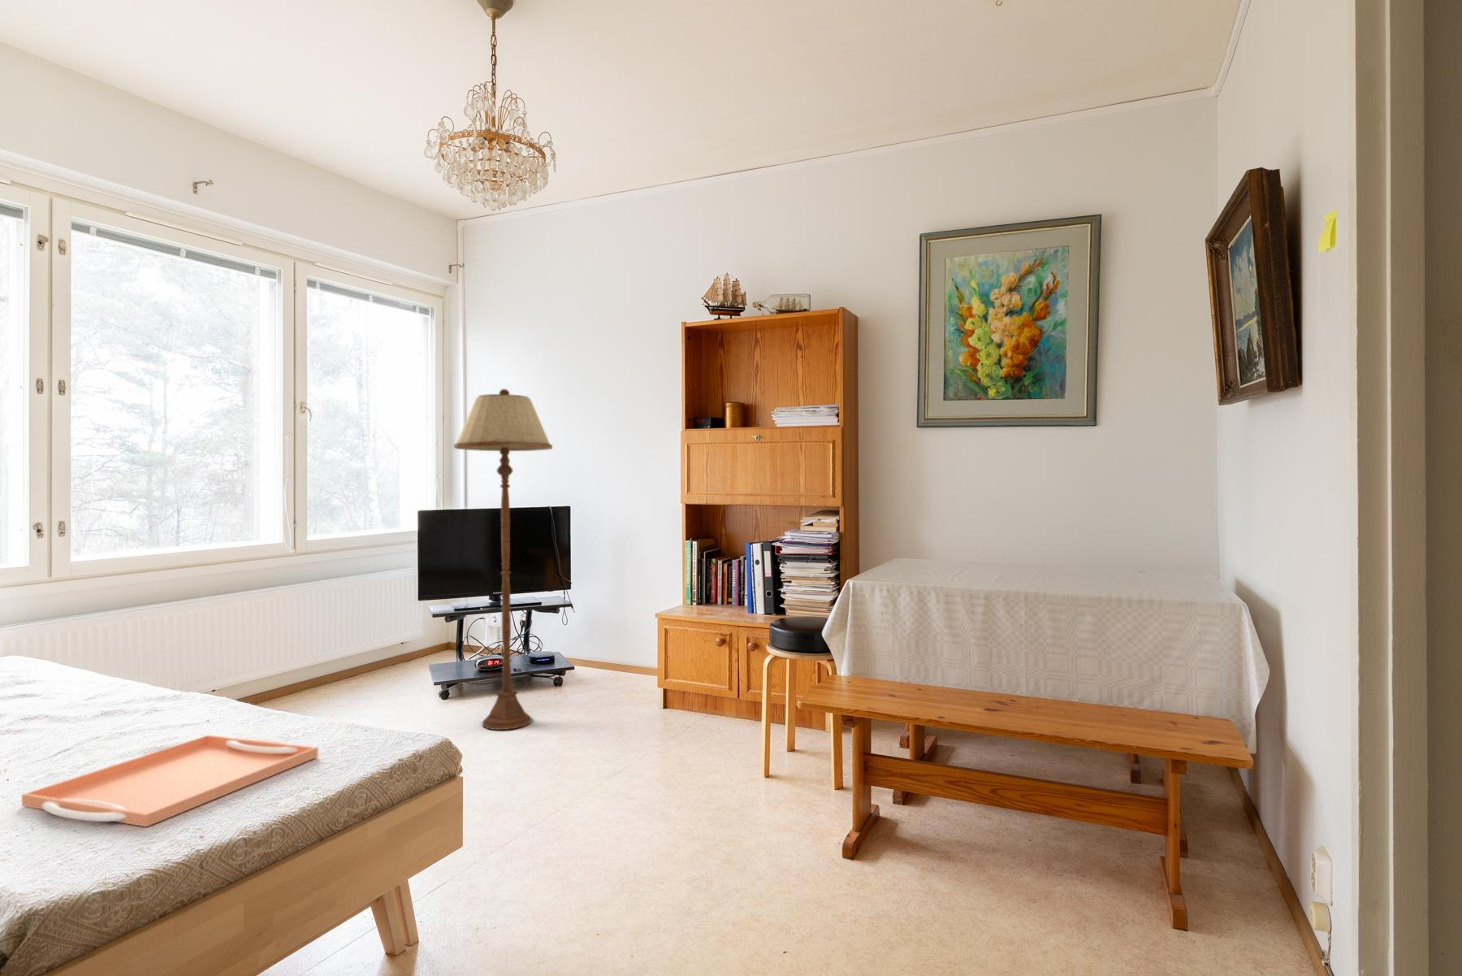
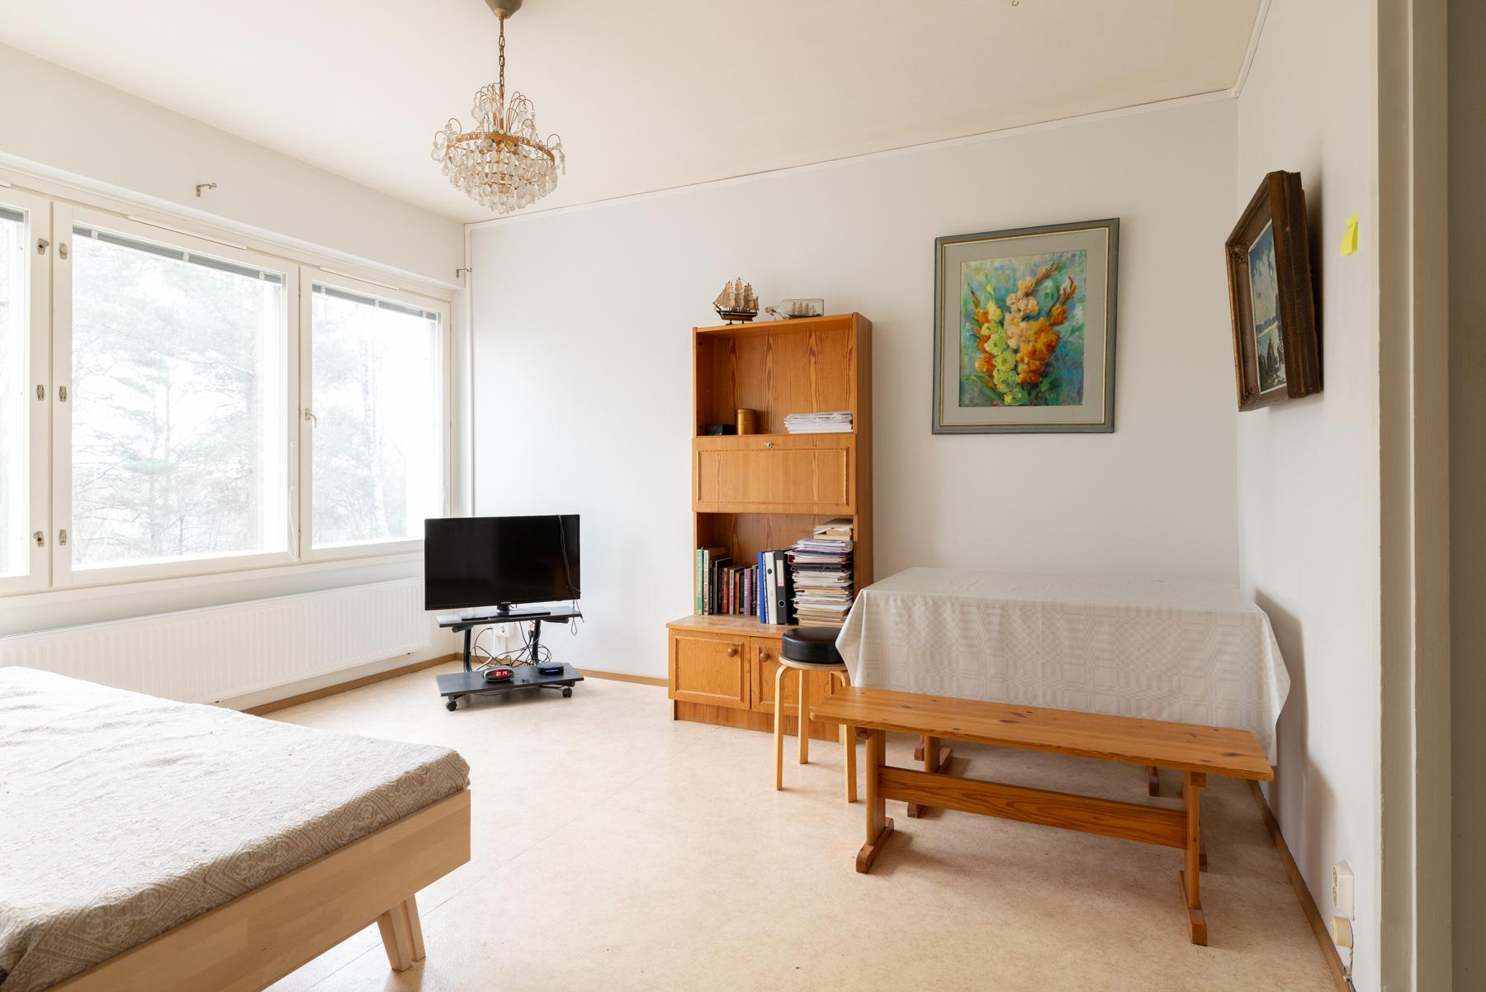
- serving tray (181, 773)
- floor lamp (504, 556)
